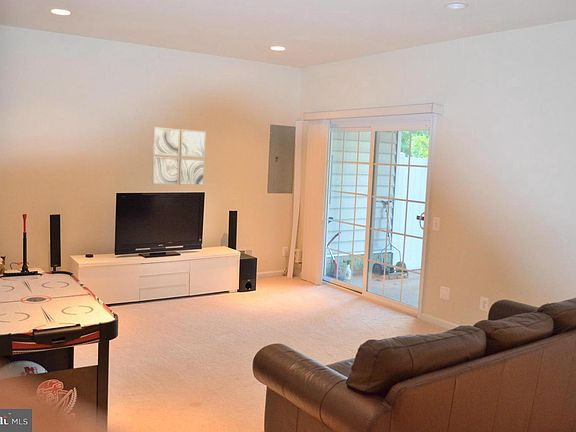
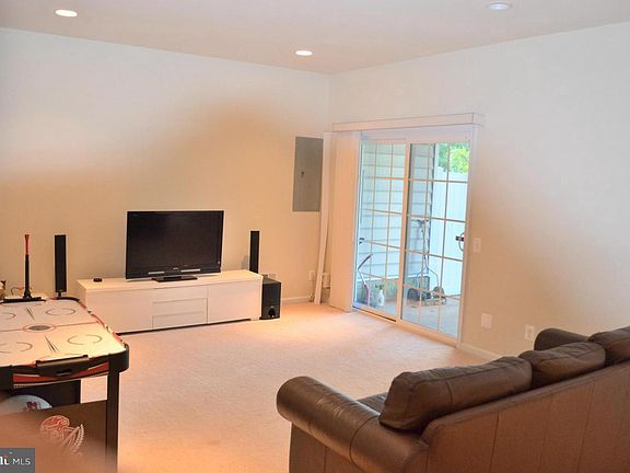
- wall art (178, 156)
